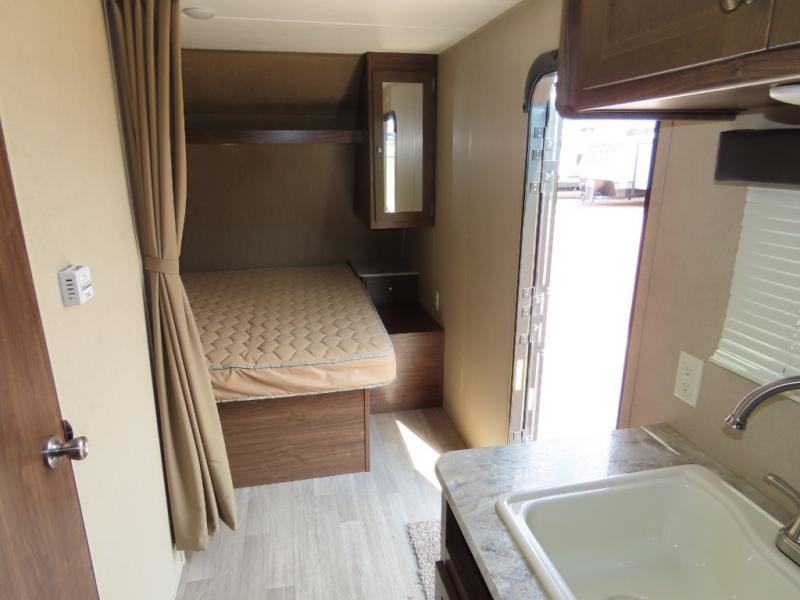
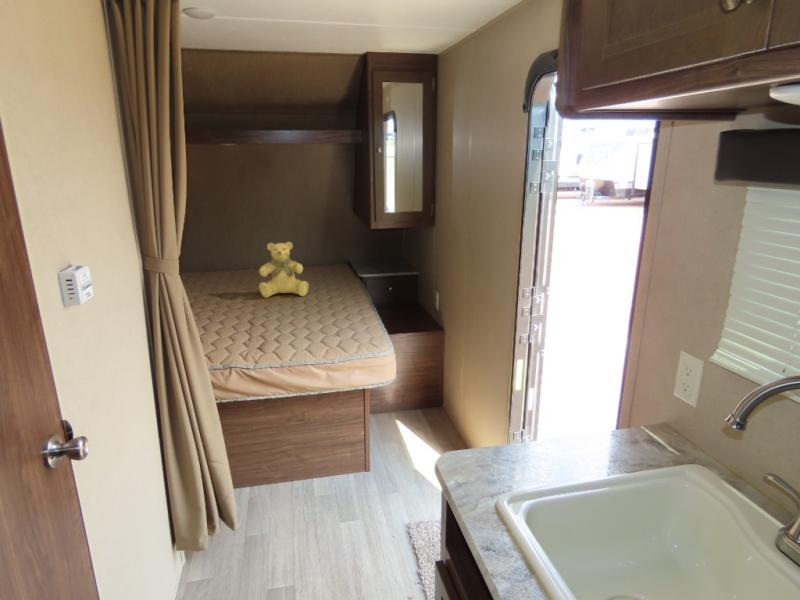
+ teddy bear (283, 269)
